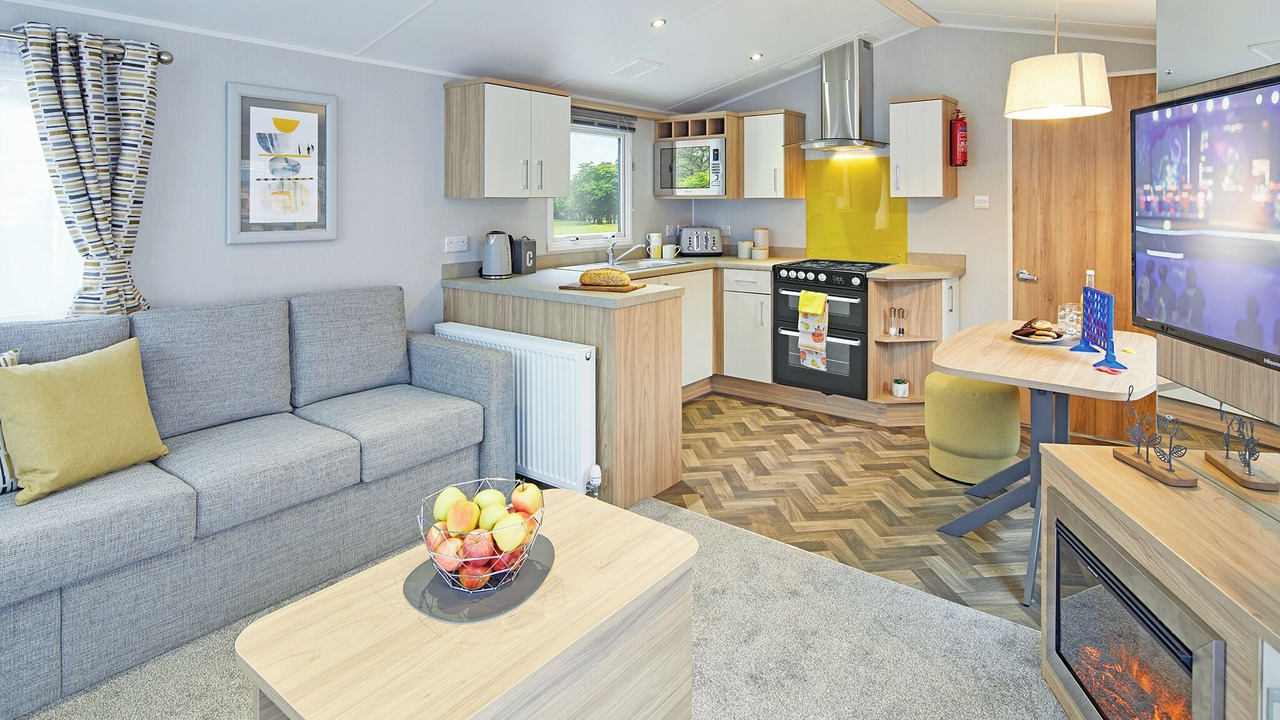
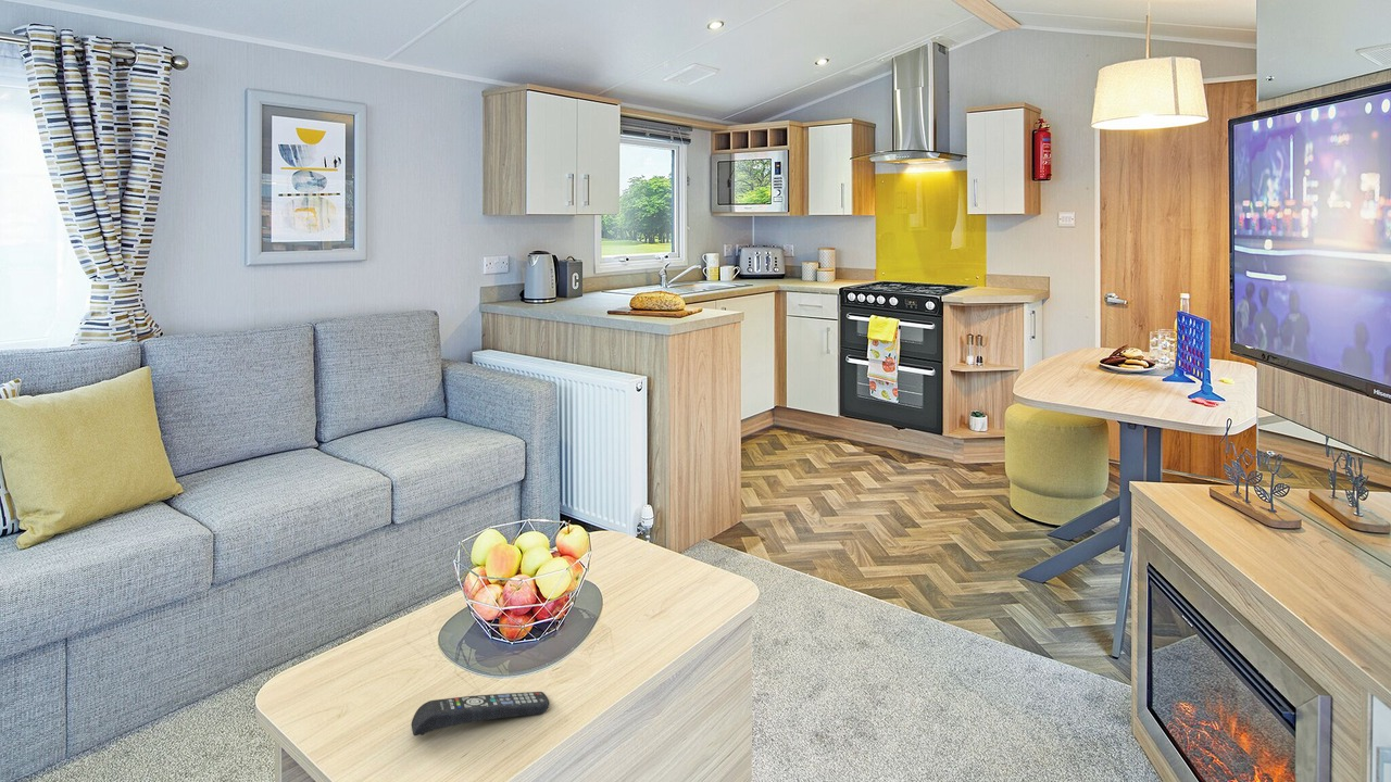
+ remote control (481, 709)
